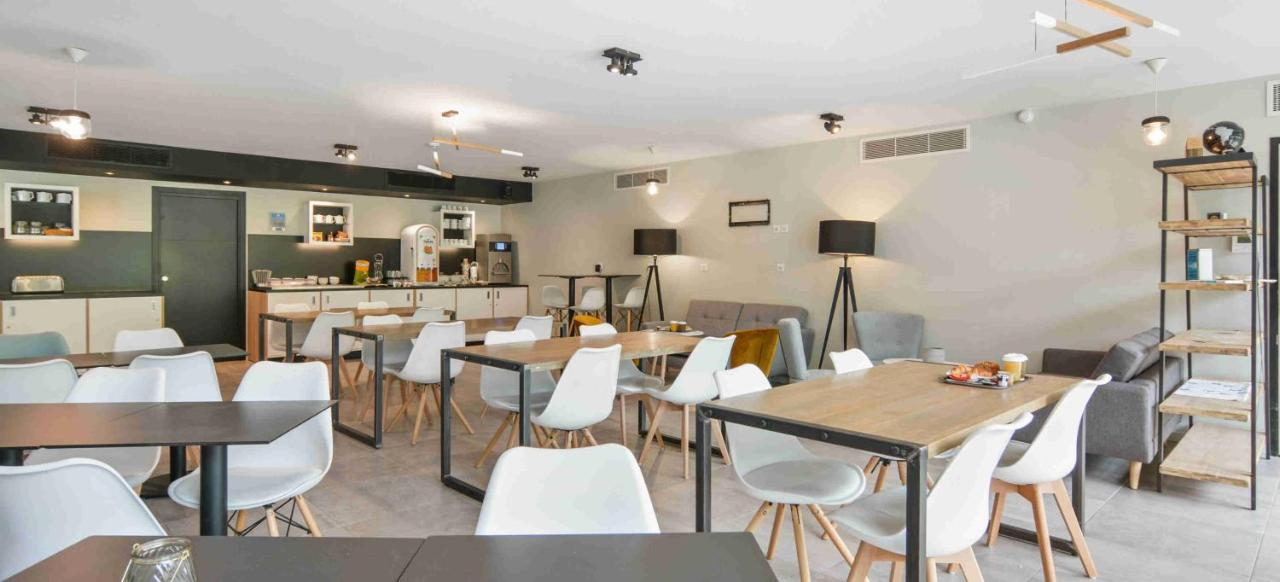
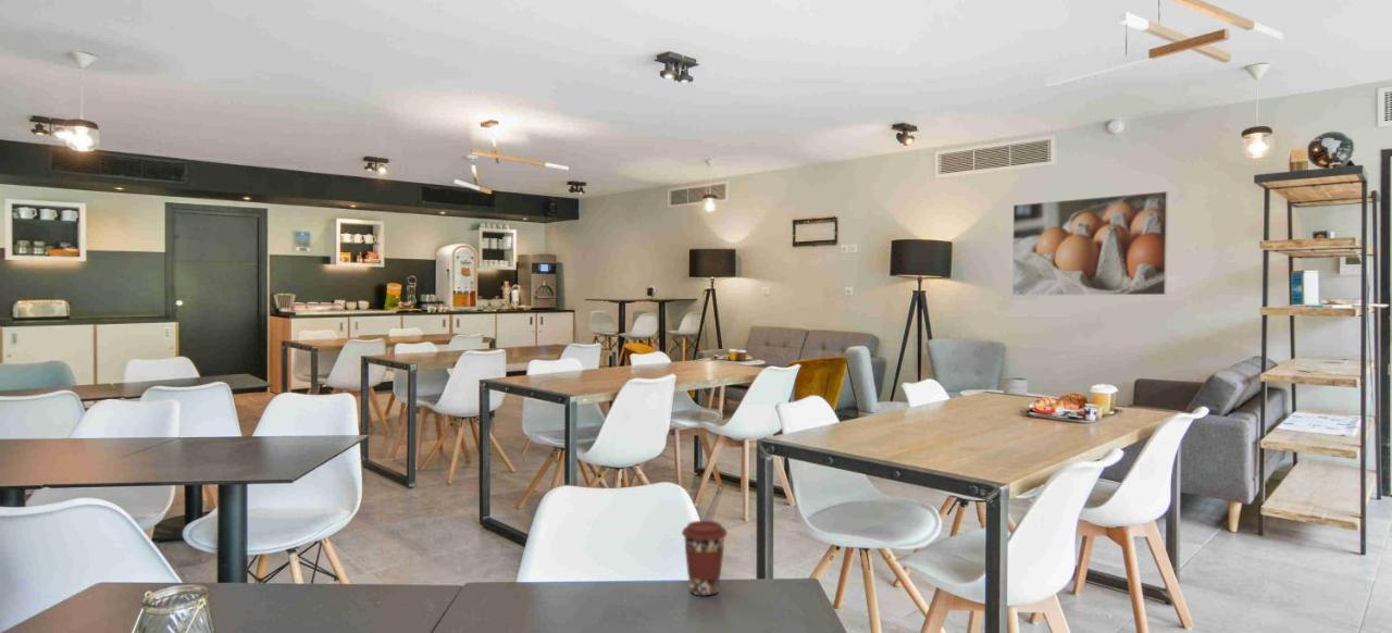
+ coffee cup (704, 557)
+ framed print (1084, 247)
